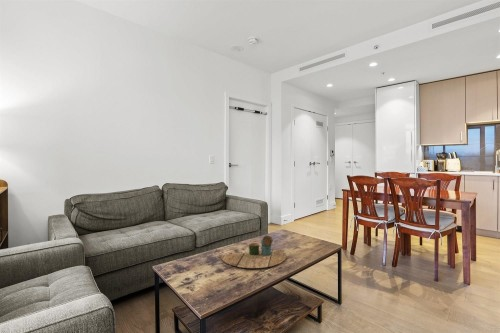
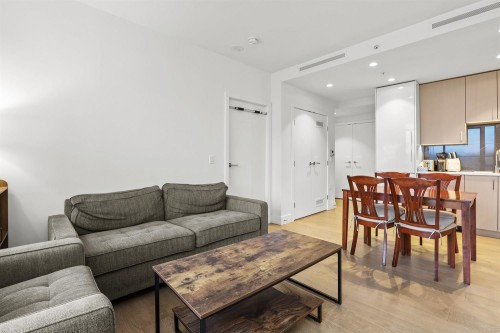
- decorative tray (253, 245)
